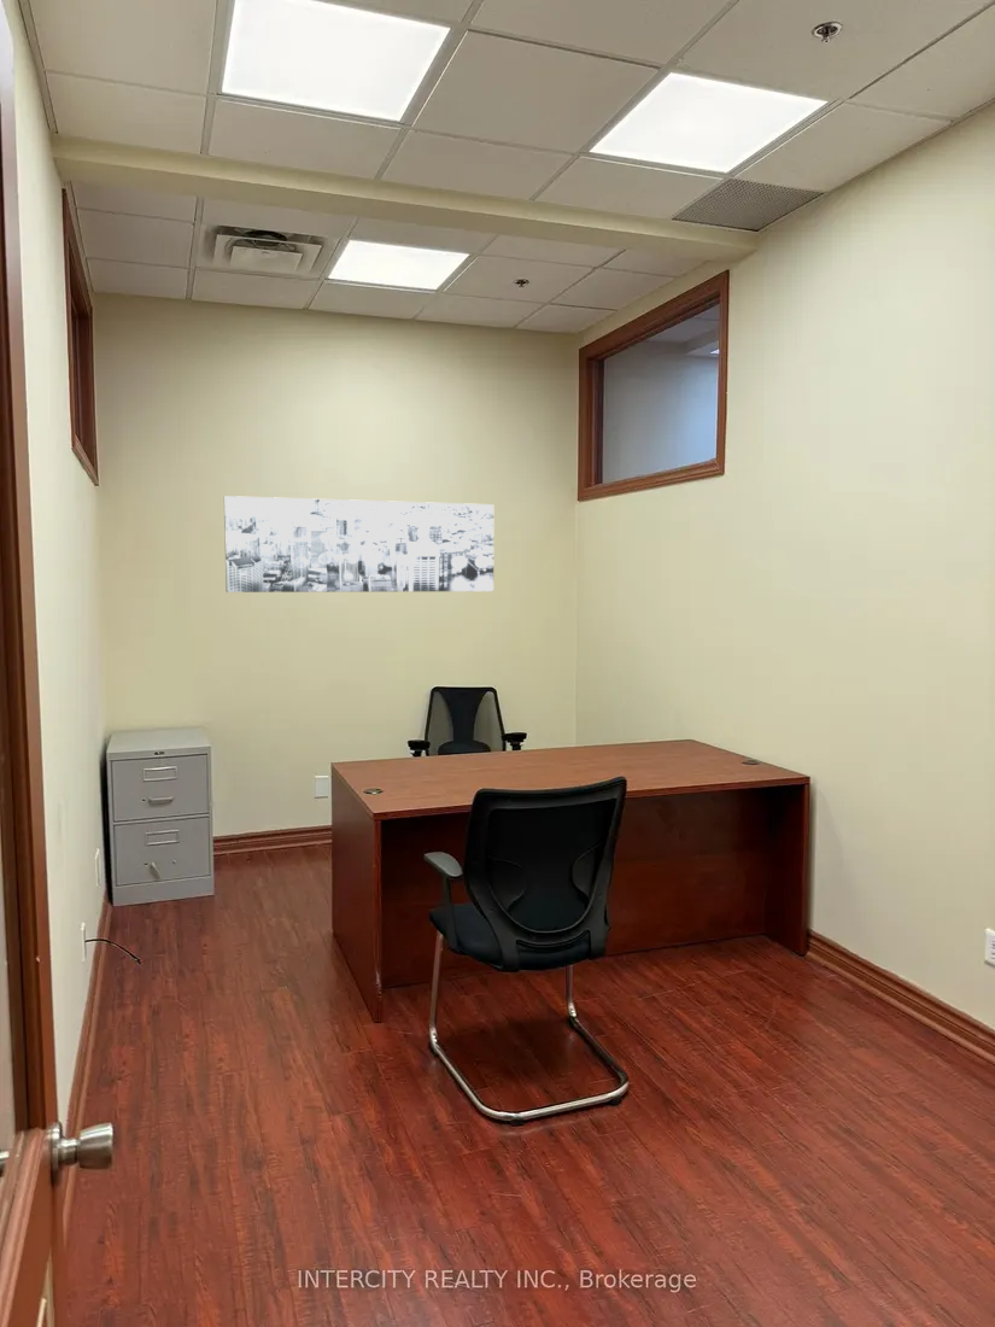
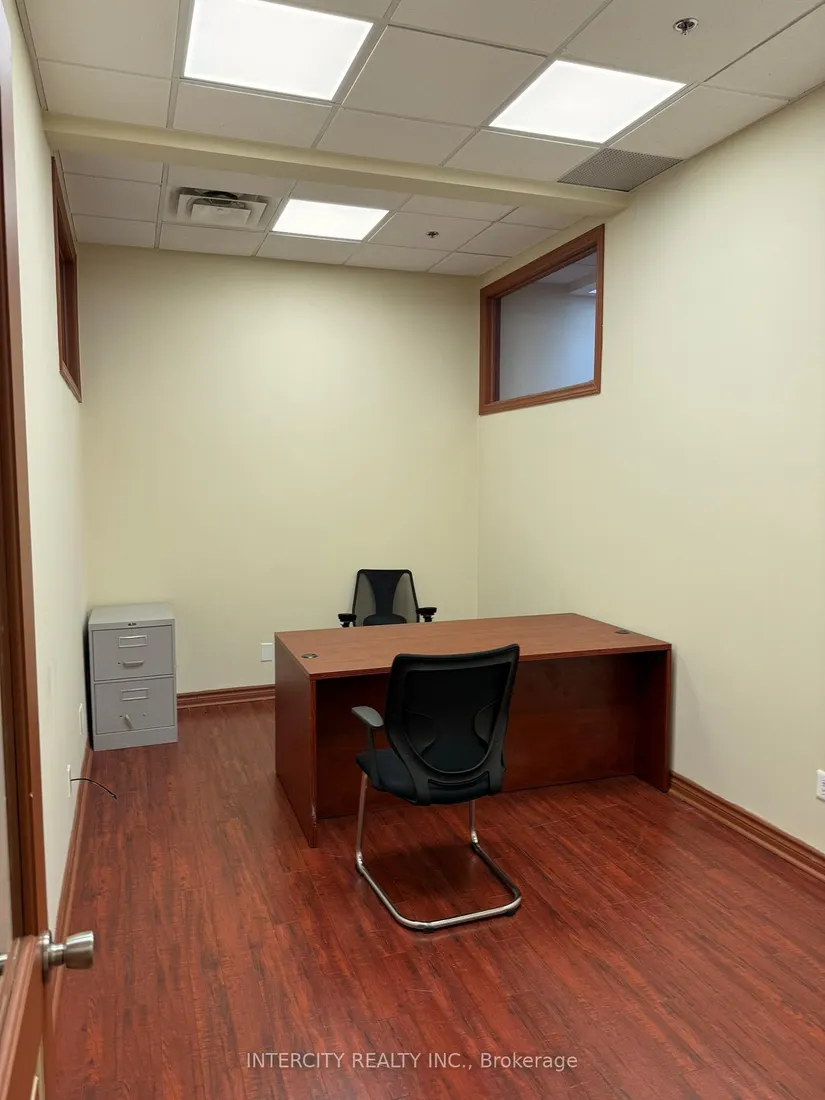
- wall art (365, 545)
